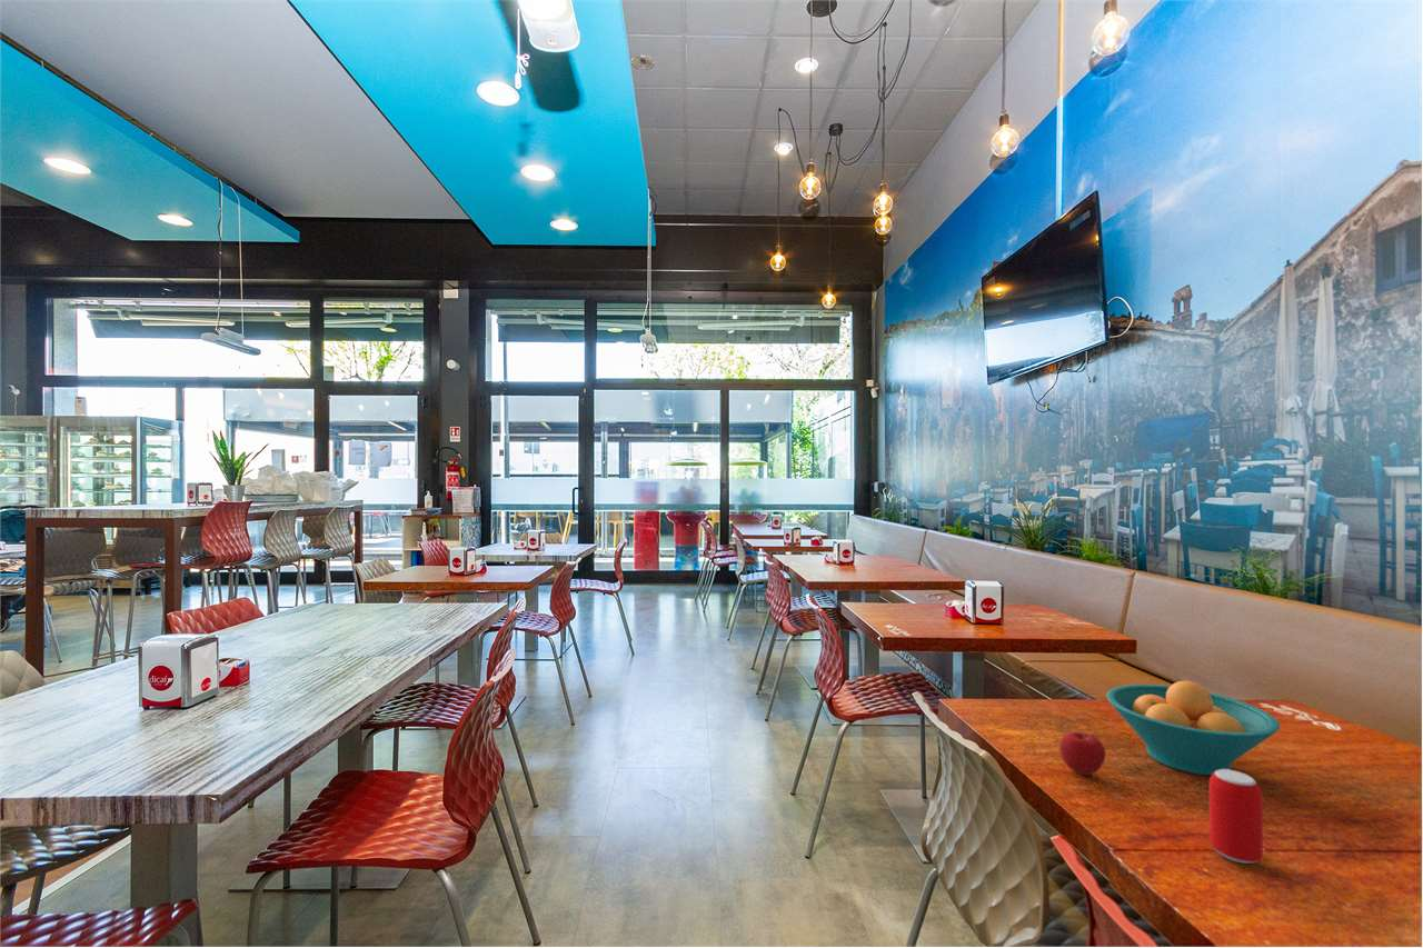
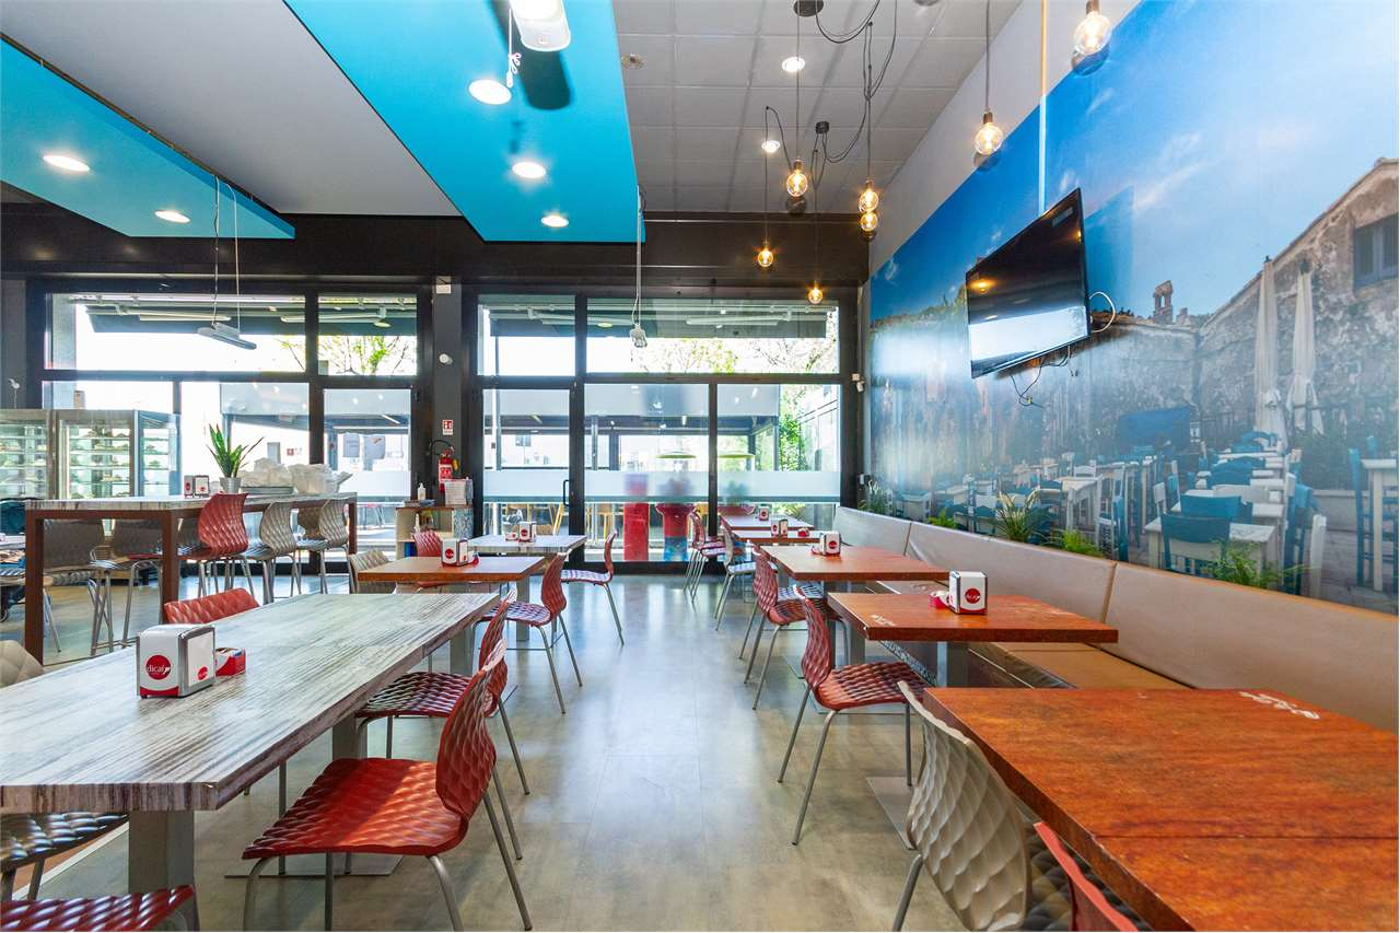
- apple (1082, 752)
- fruit bowl (1187, 721)
- beverage can (1235, 815)
